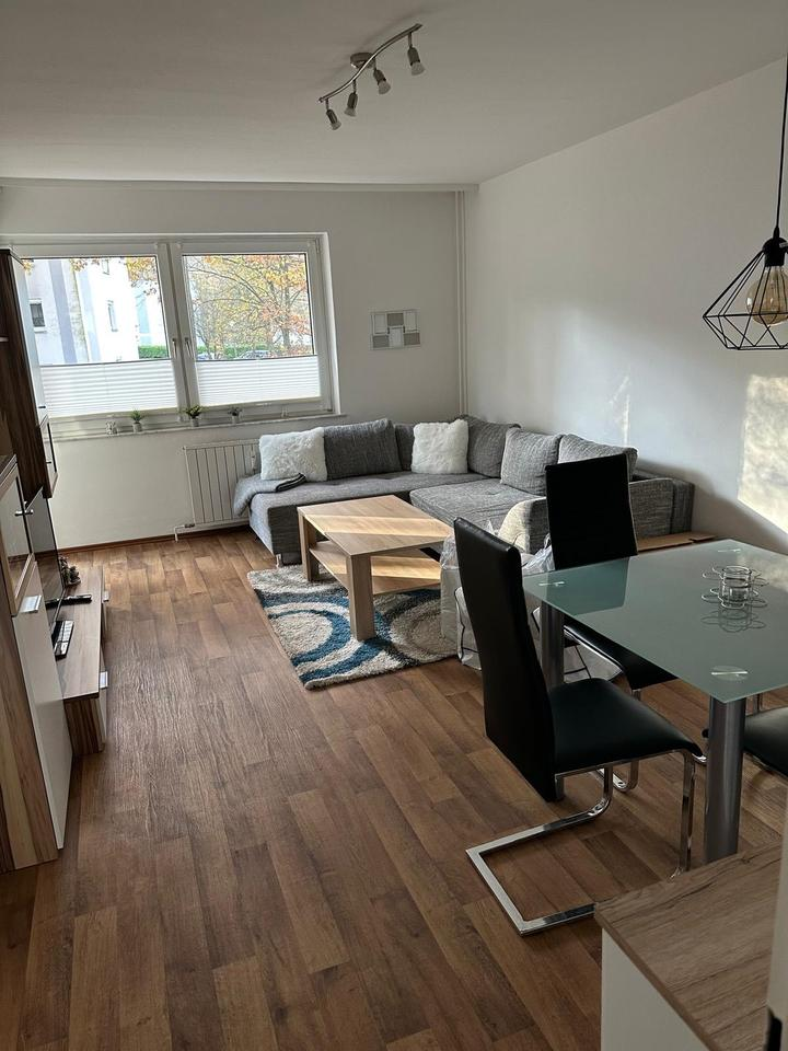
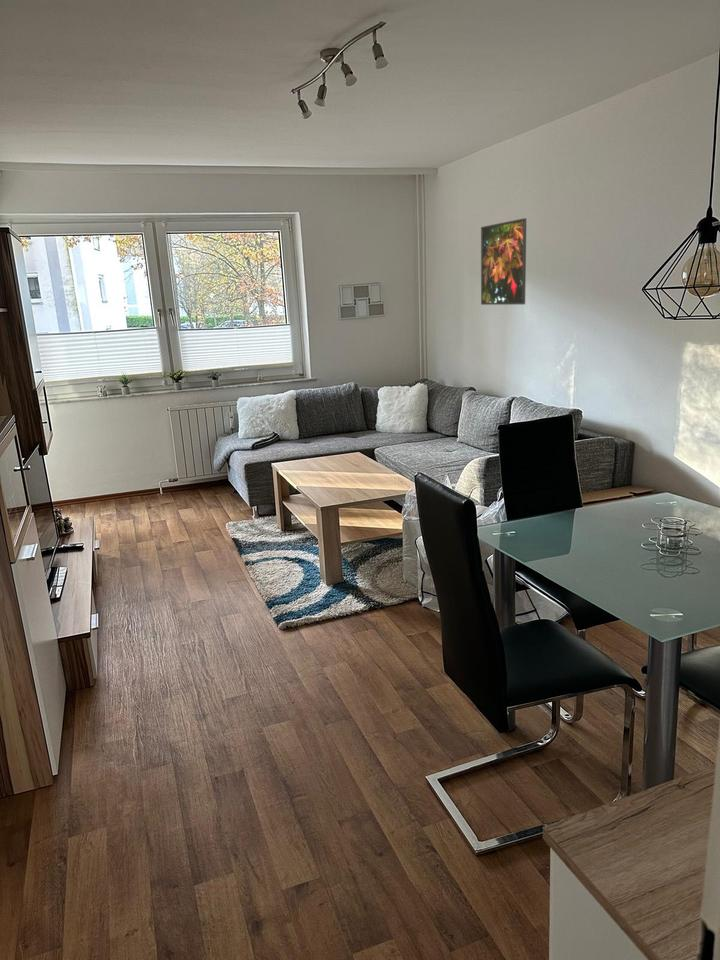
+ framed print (502, 264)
